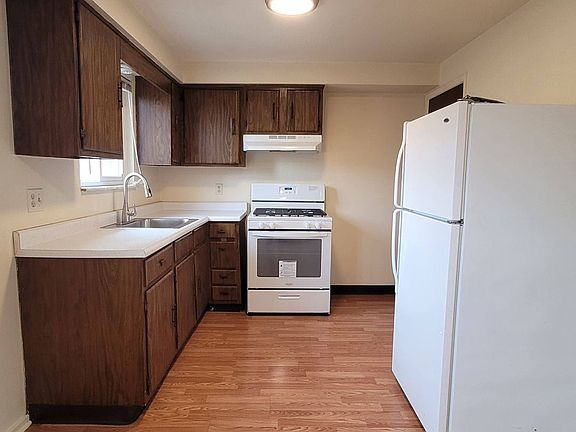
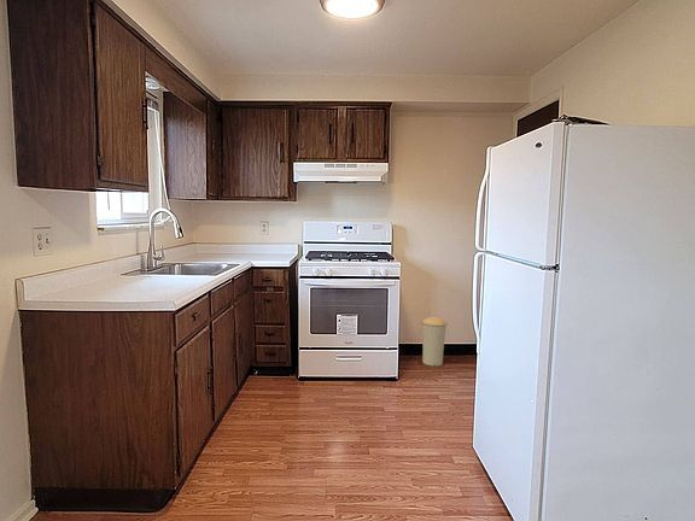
+ trash can (433, 340)
